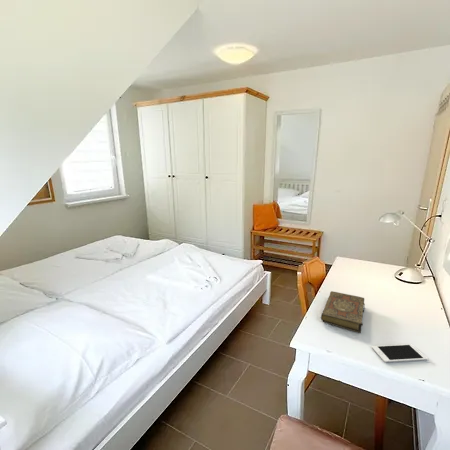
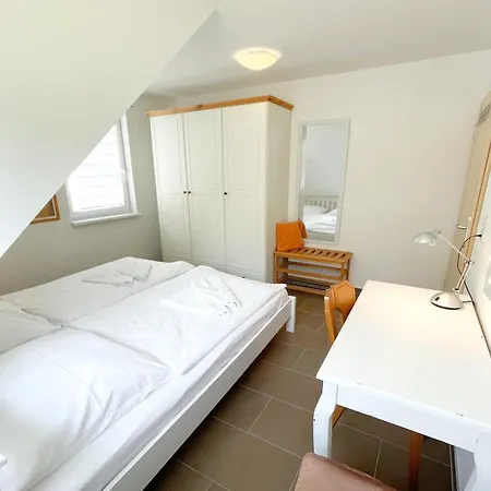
- cell phone (398, 352)
- book (344, 309)
